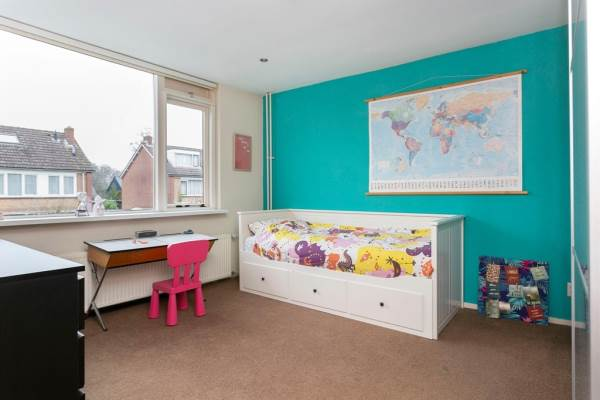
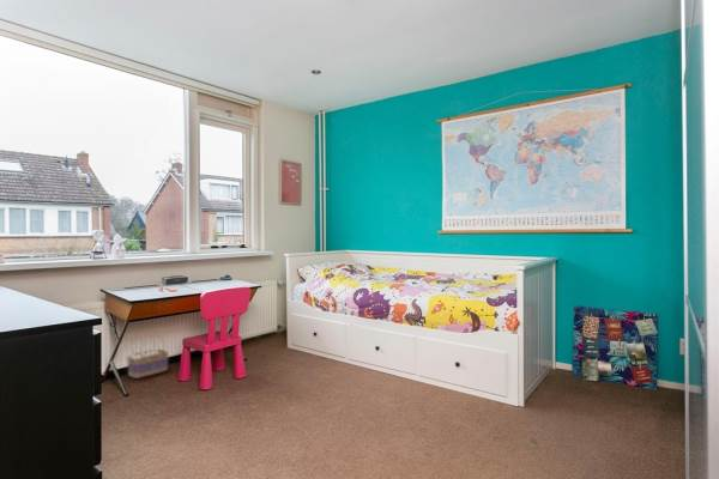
+ basket (149, 354)
